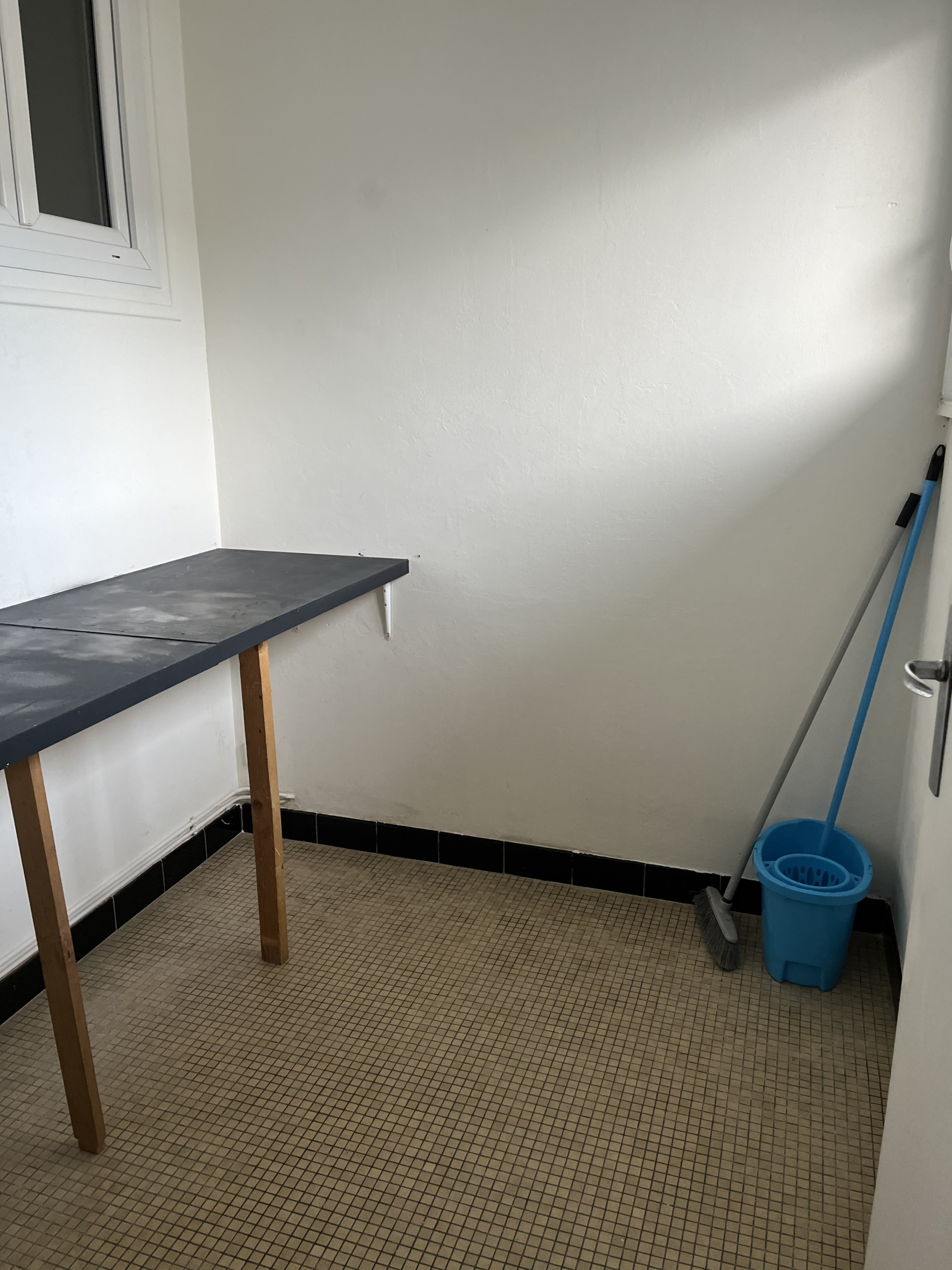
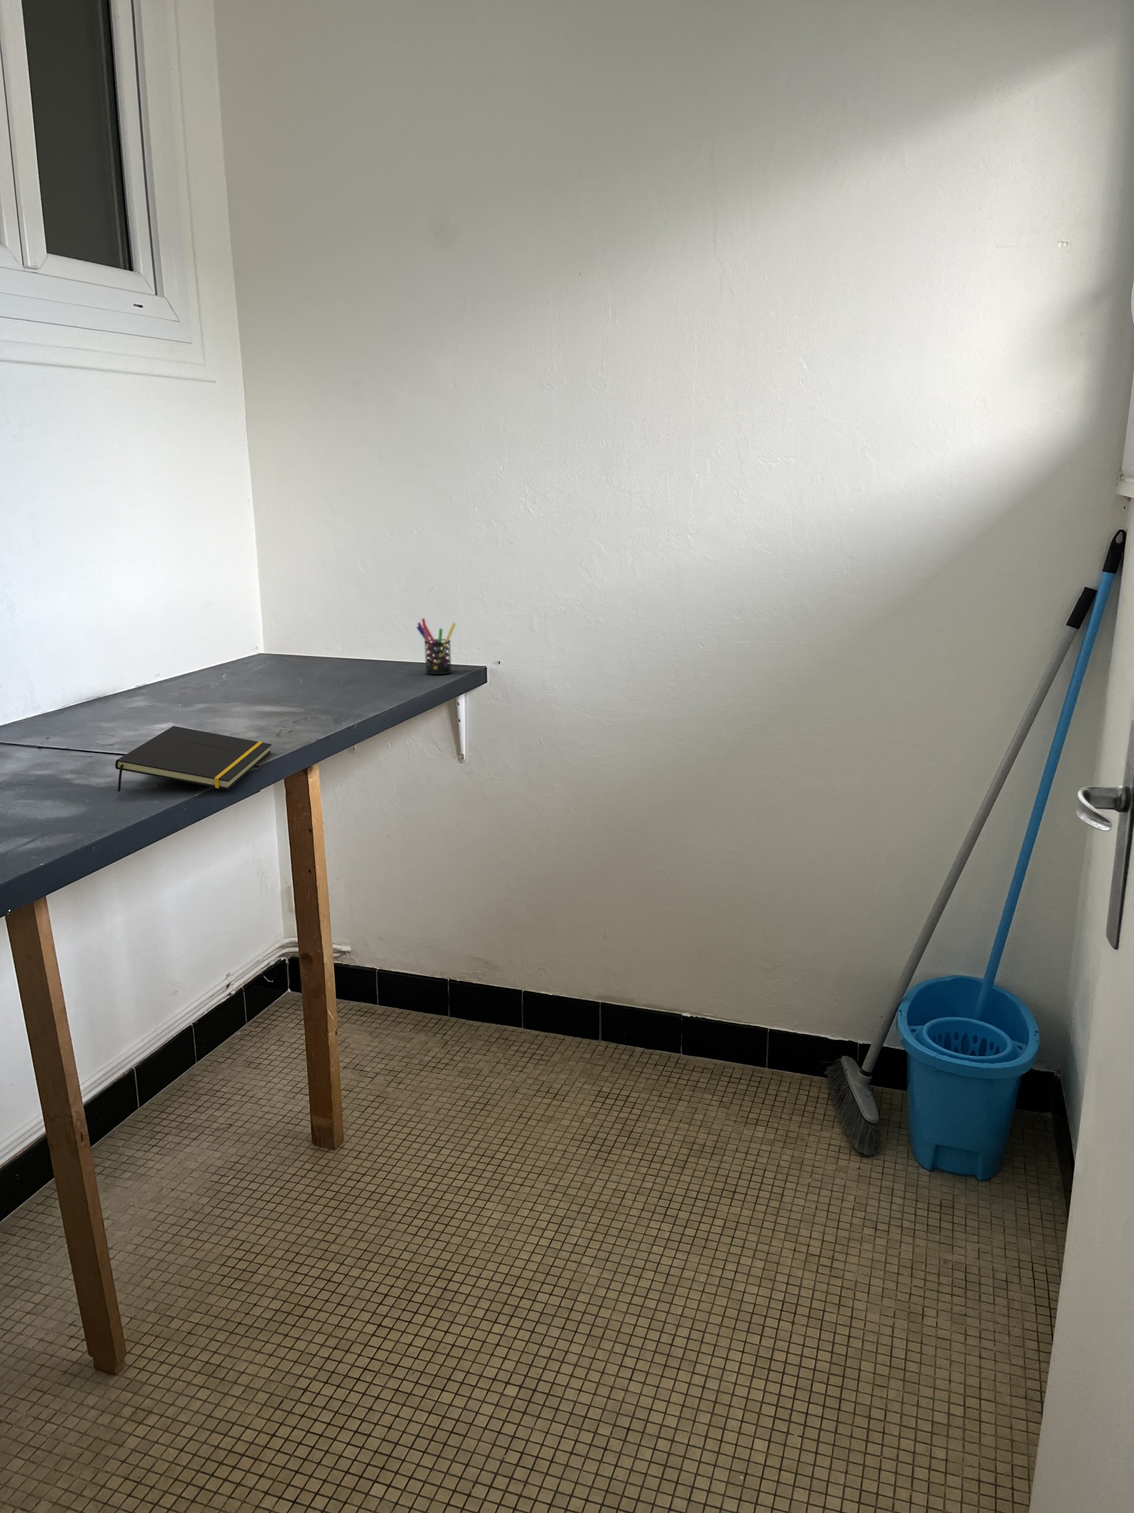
+ pen holder (436, 646)
+ notepad (199, 755)
